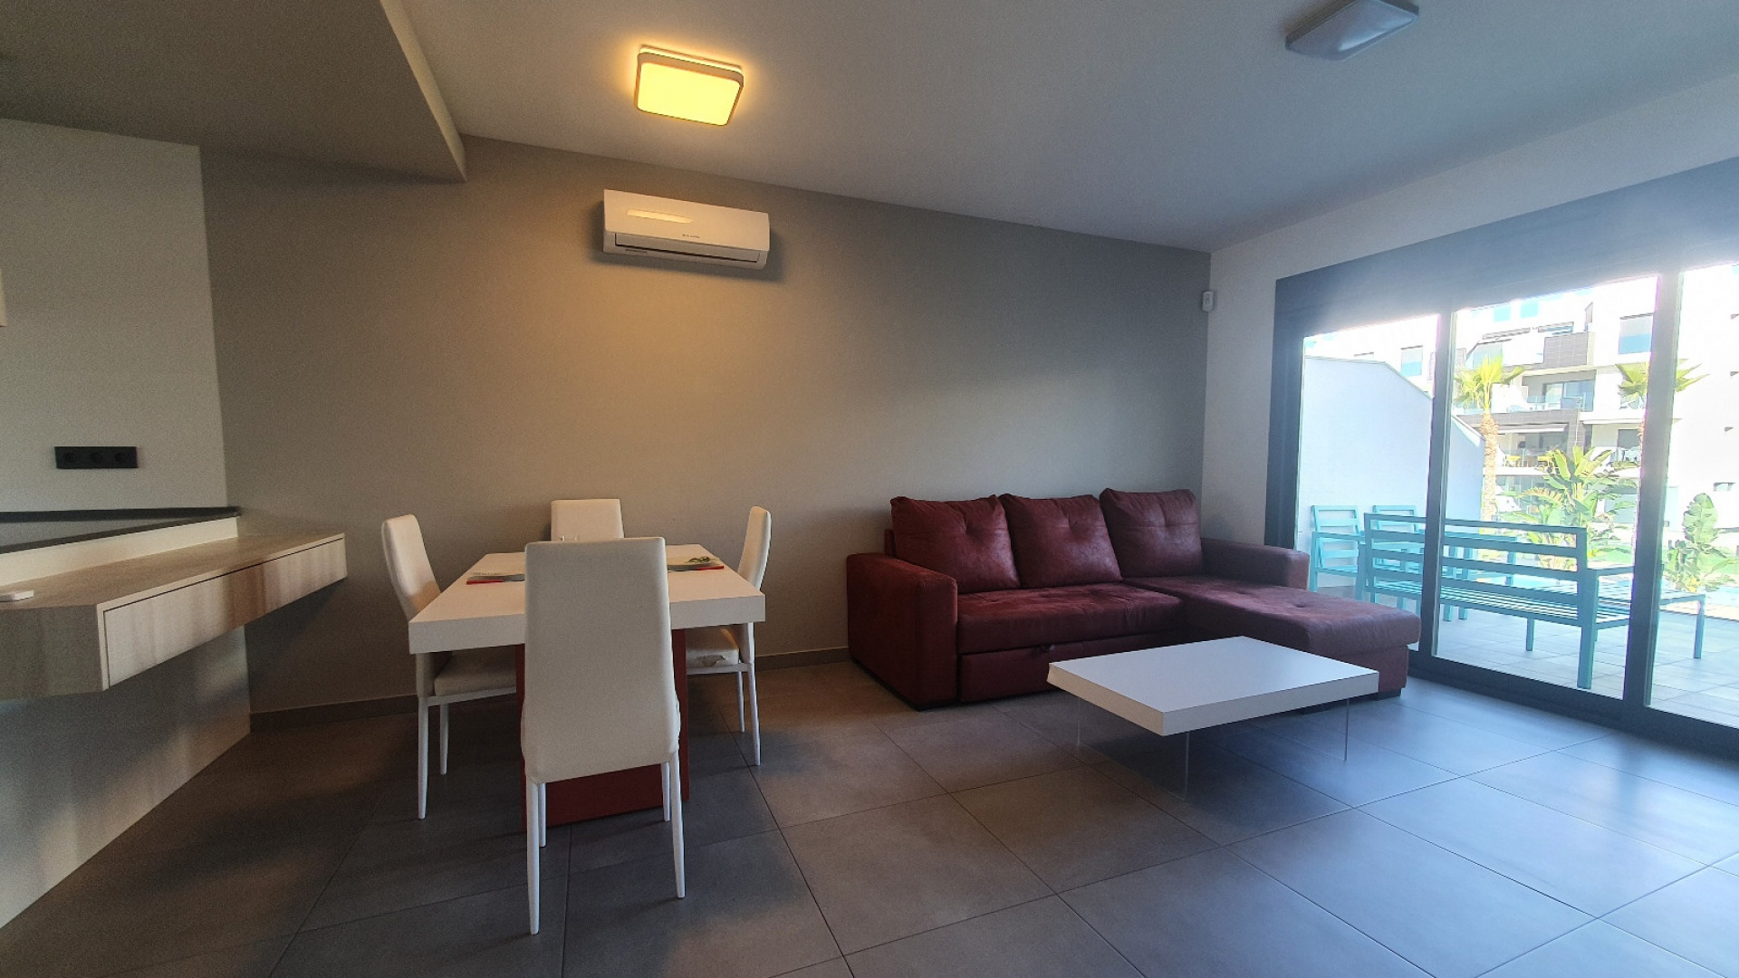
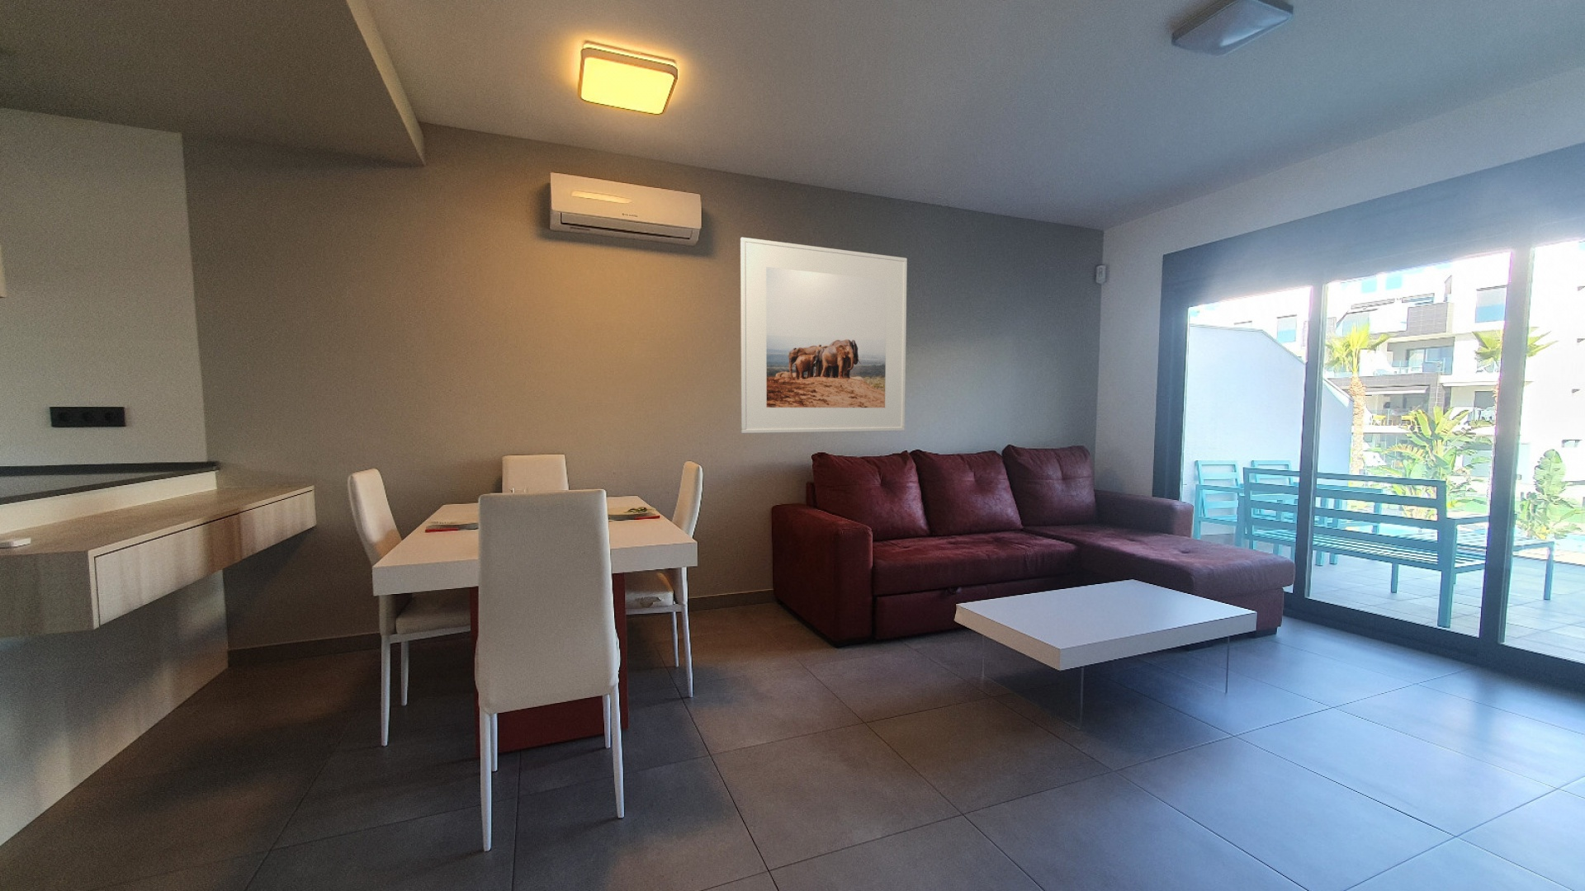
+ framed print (828, 341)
